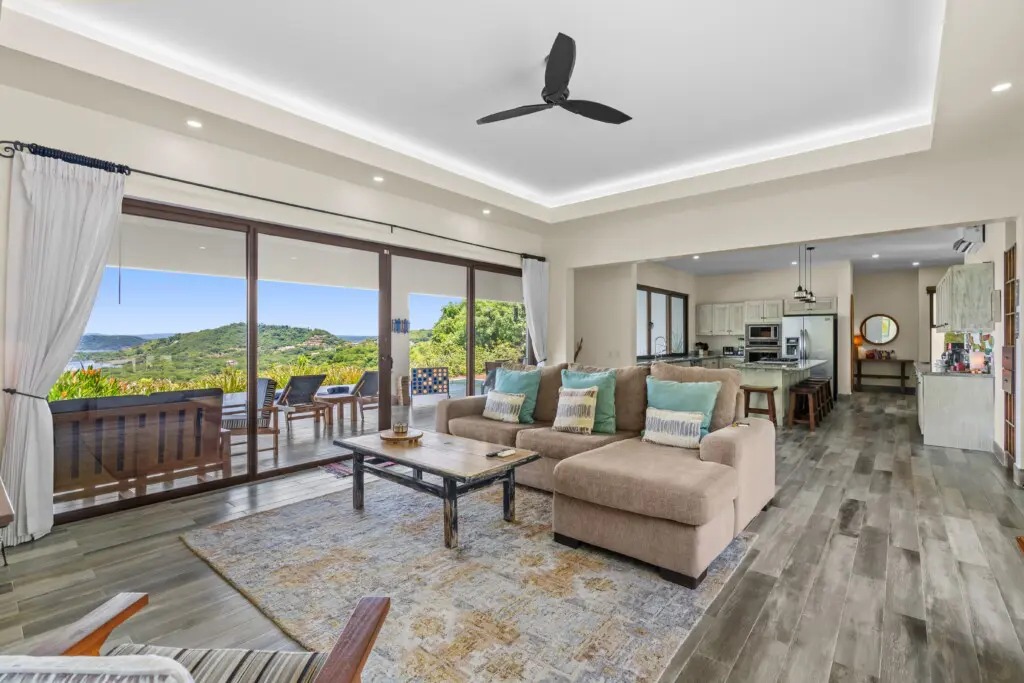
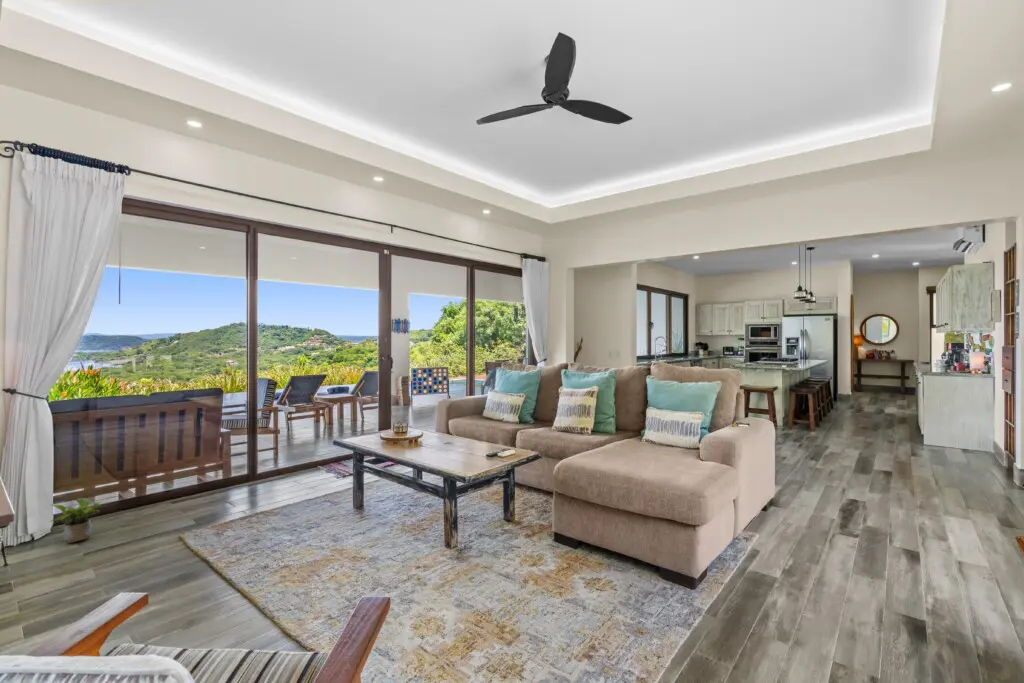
+ potted plant (77, 519)
